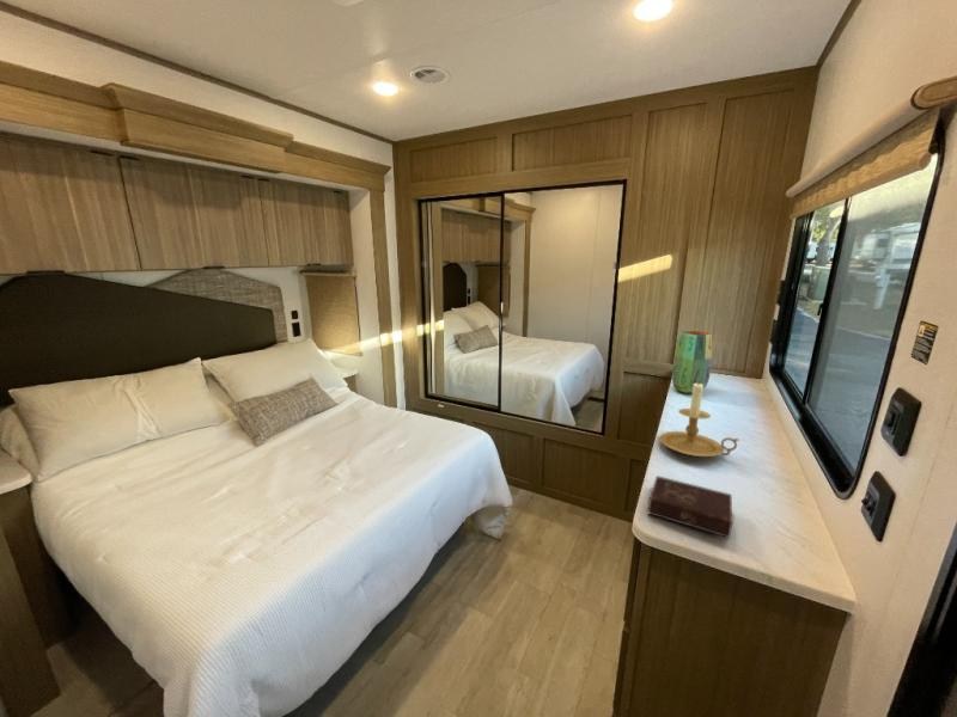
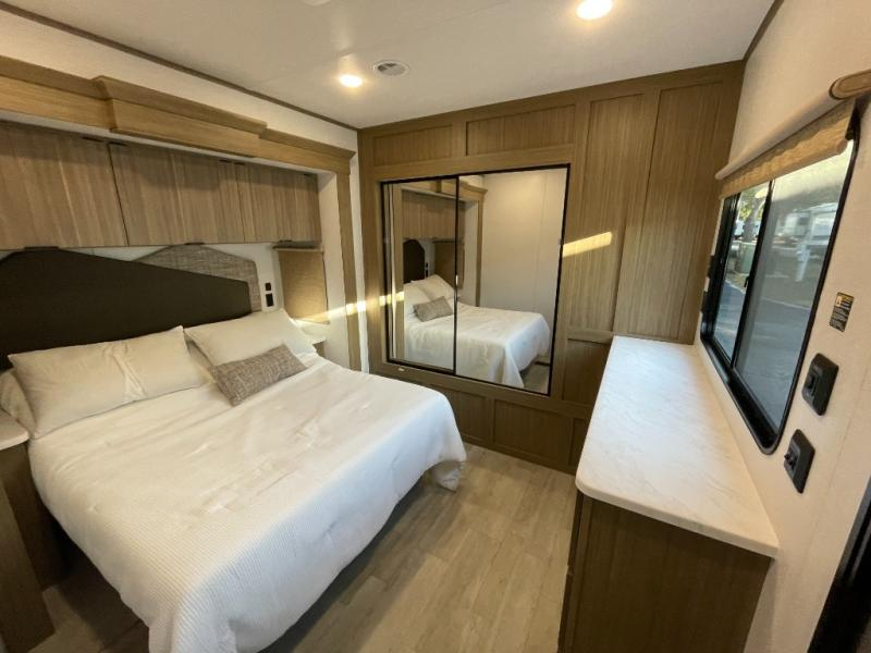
- book (689, 504)
- candle holder (694, 416)
- vase (691, 362)
